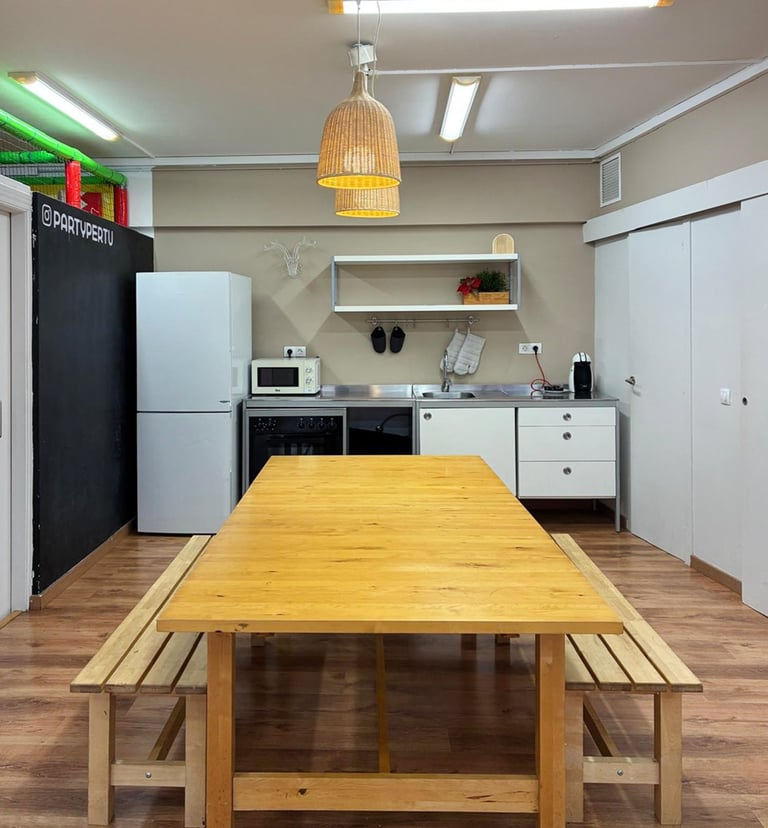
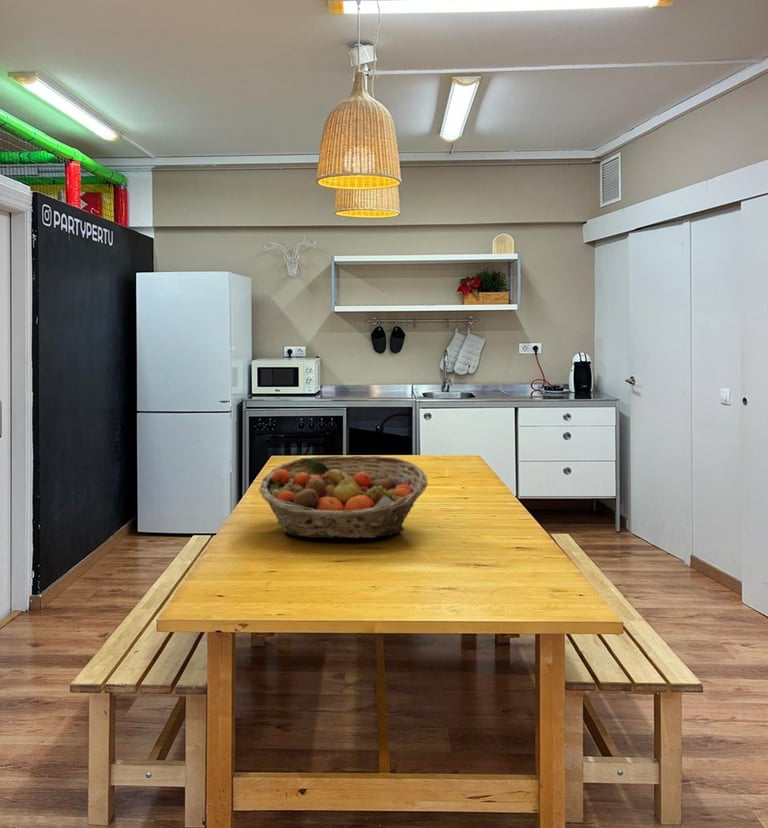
+ fruit basket (343, 494)
